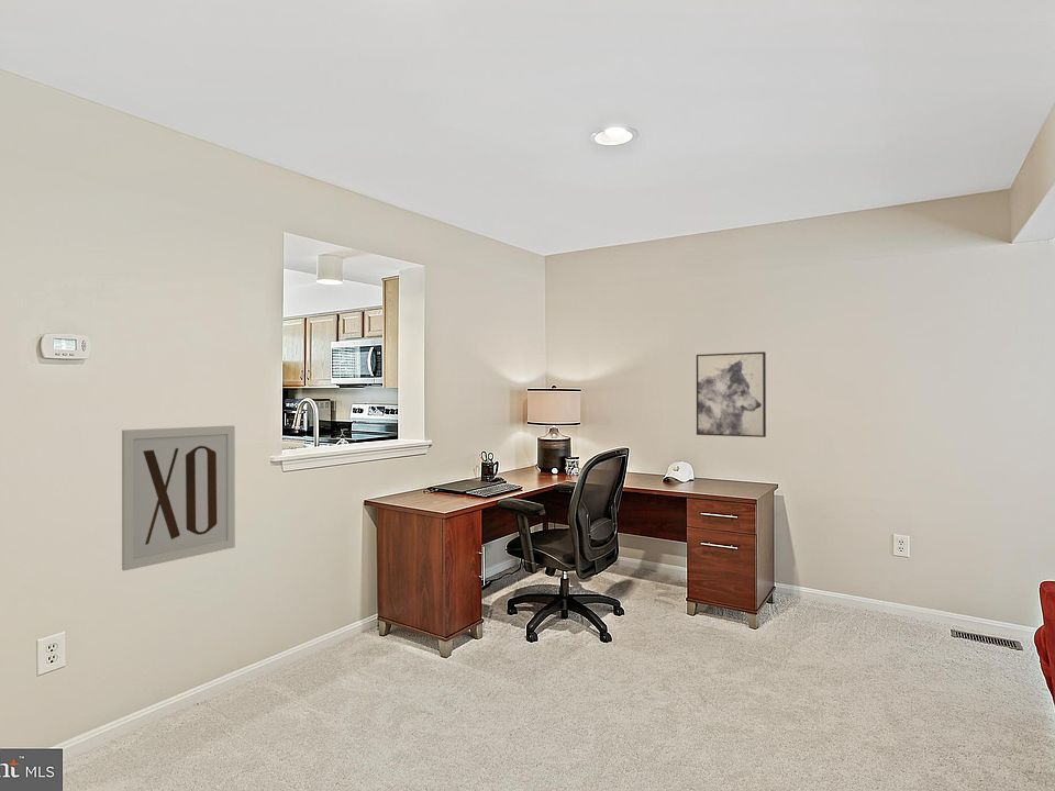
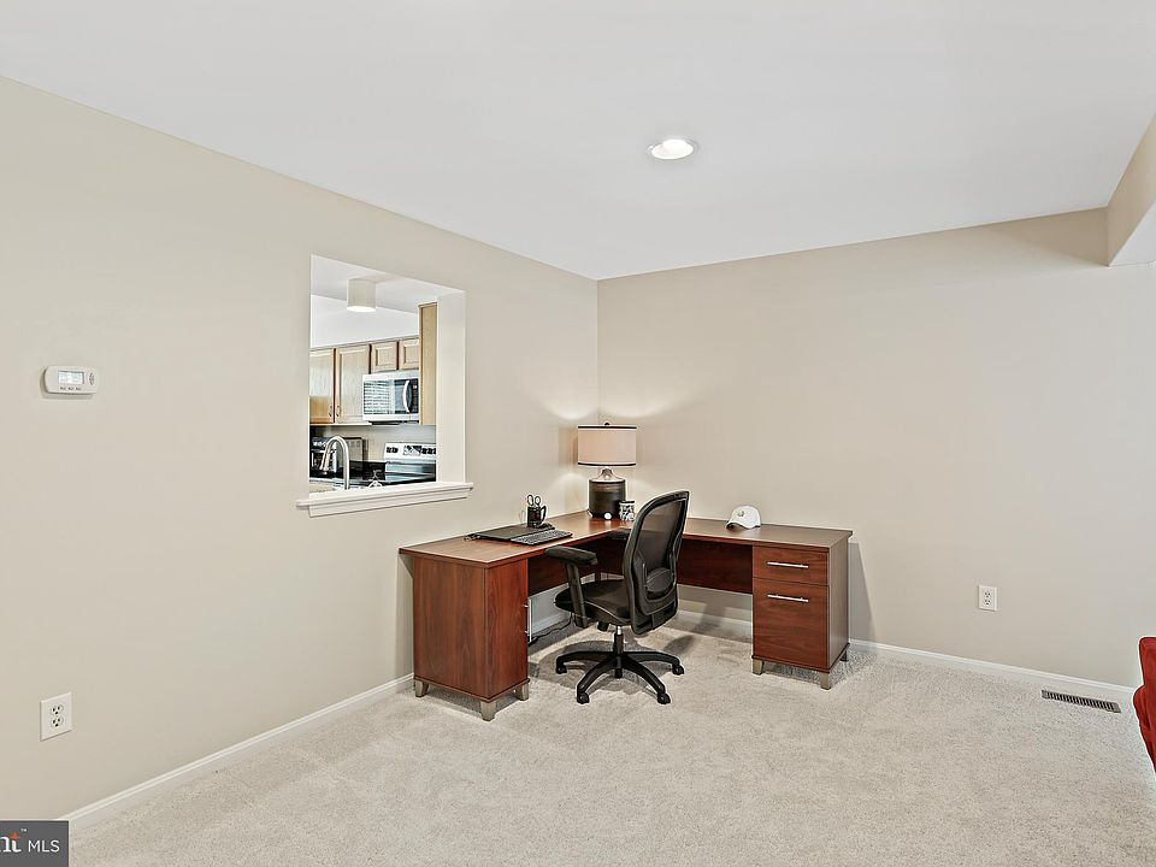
- wall art (730, 394)
- wall art (181, 492)
